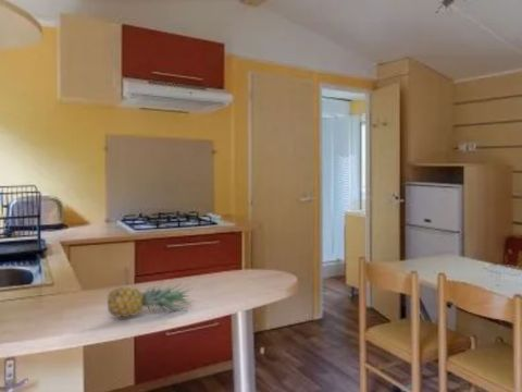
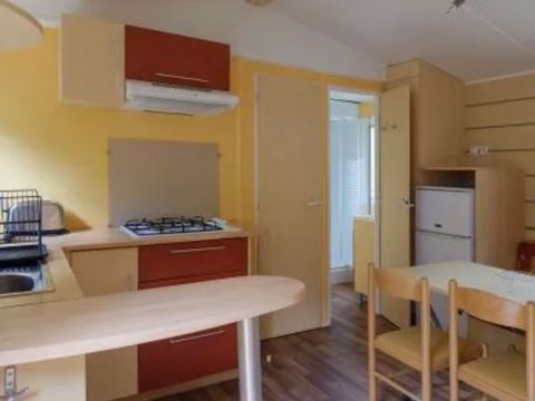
- fruit (151, 298)
